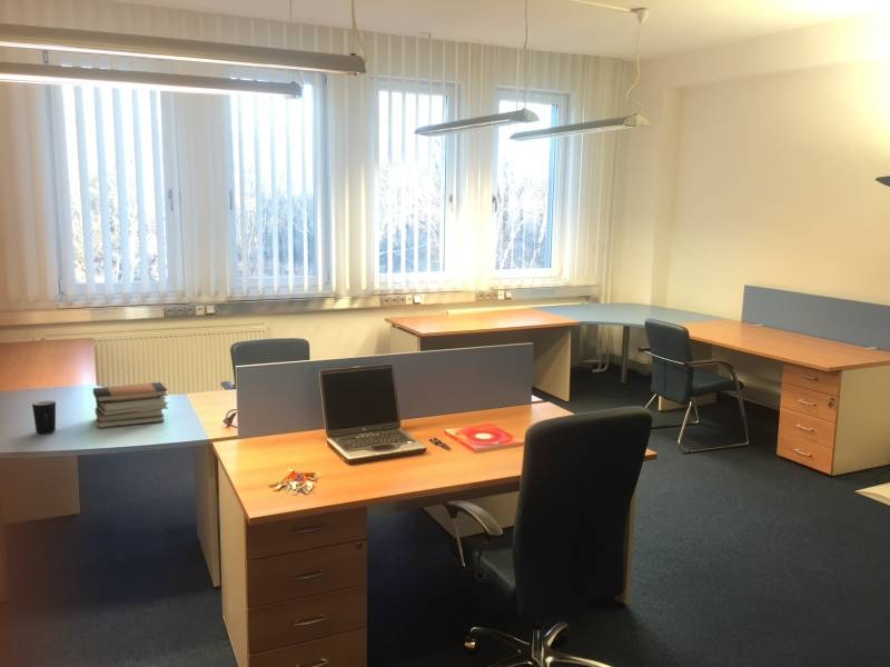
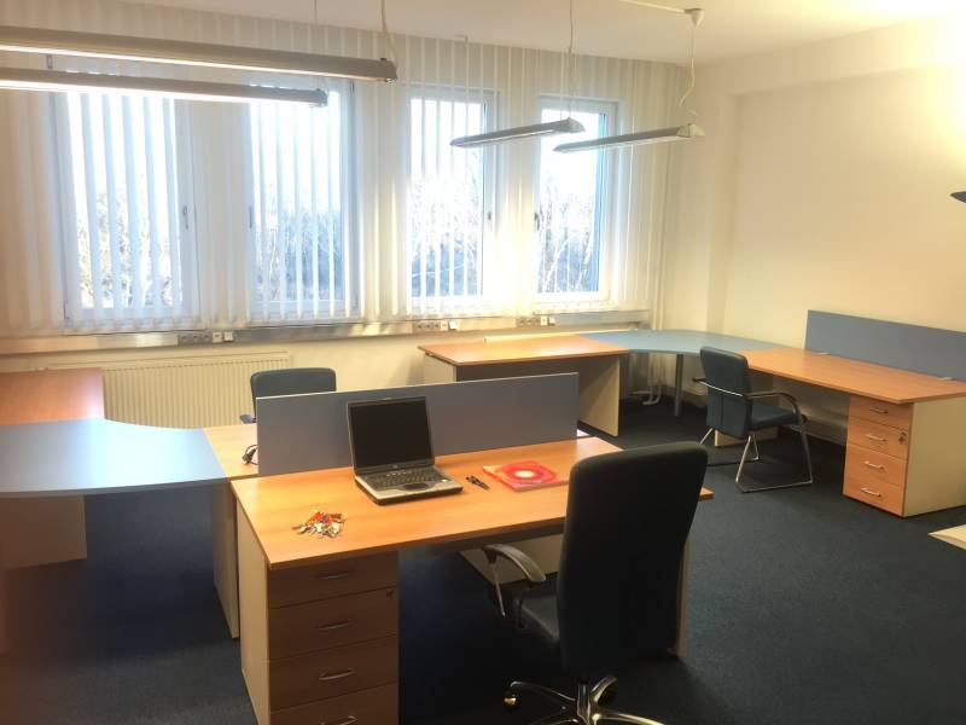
- book stack (130, 404)
- mug (44, 418)
